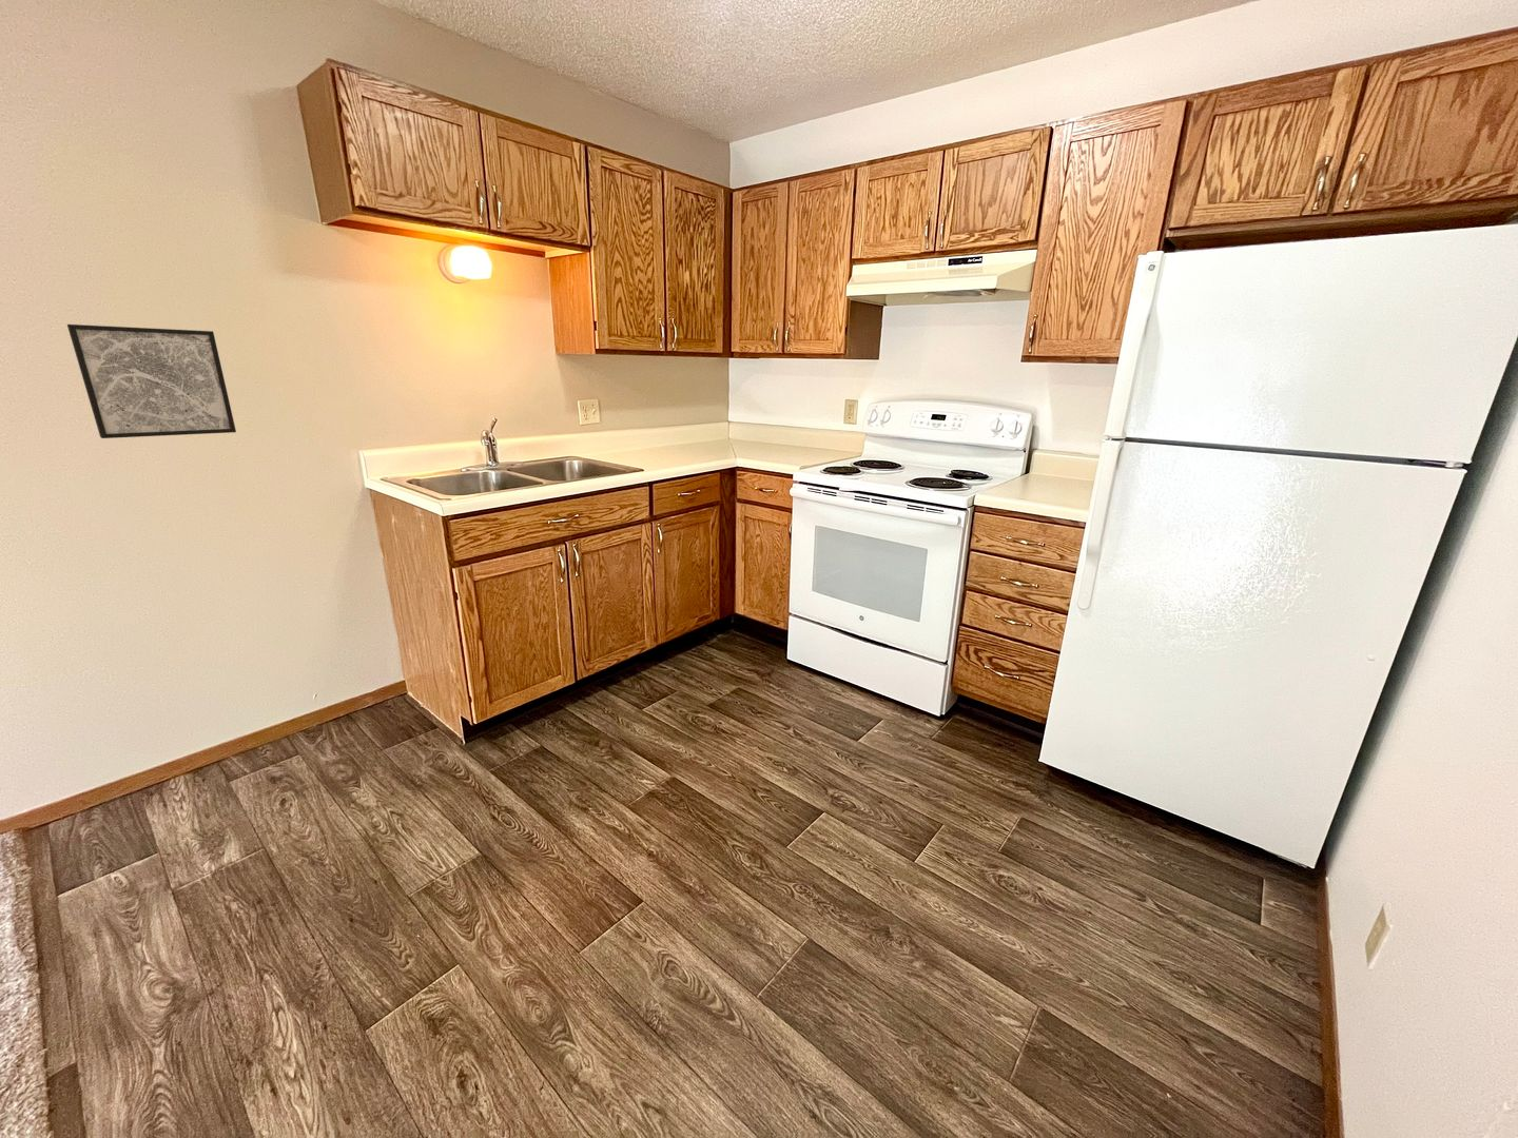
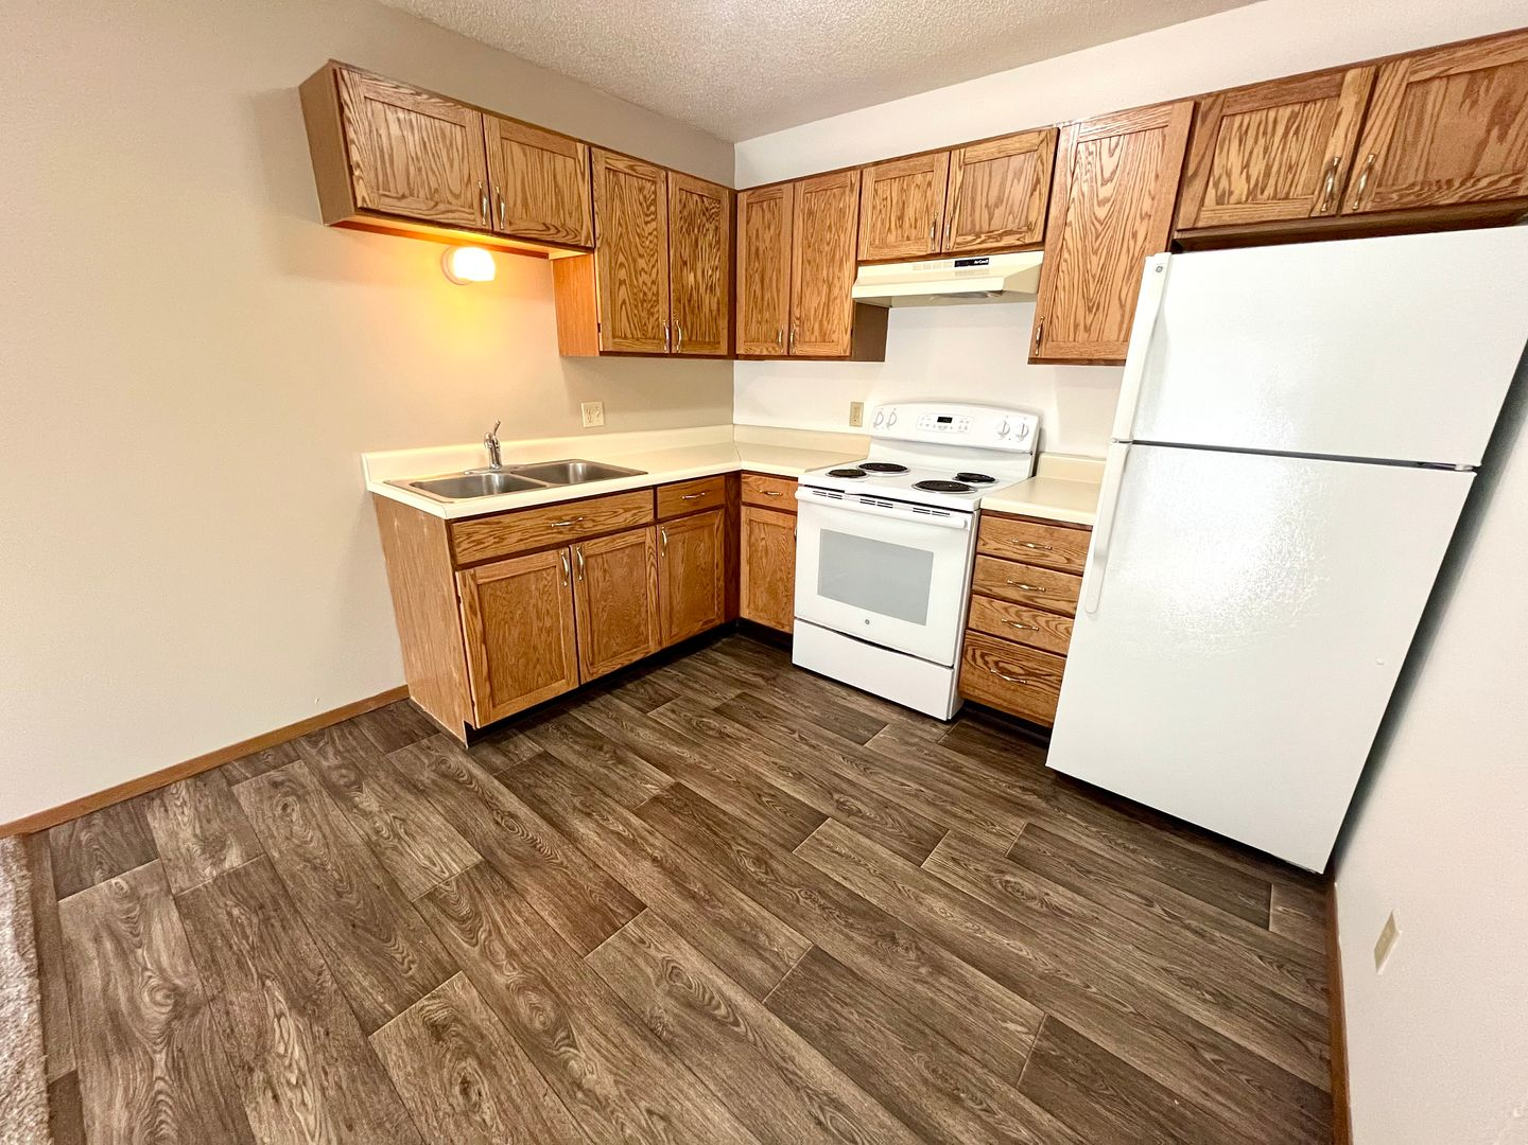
- wall art (158, 383)
